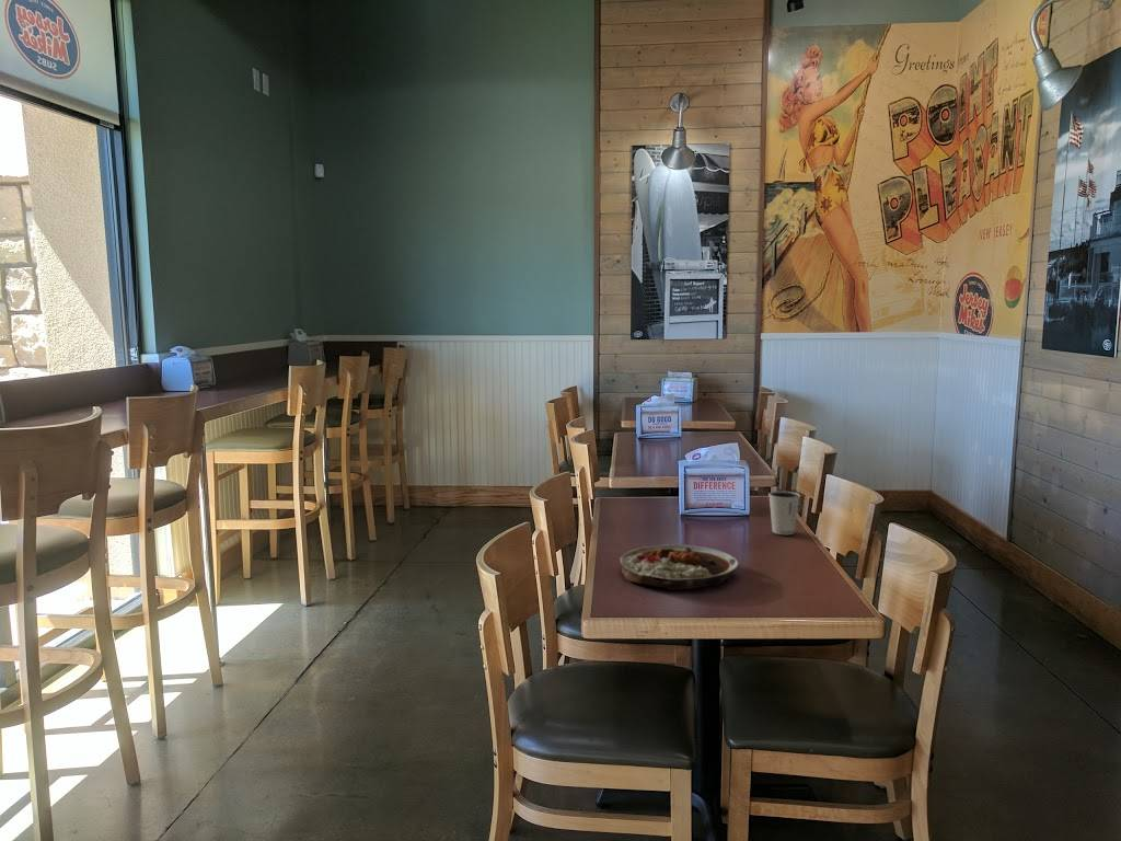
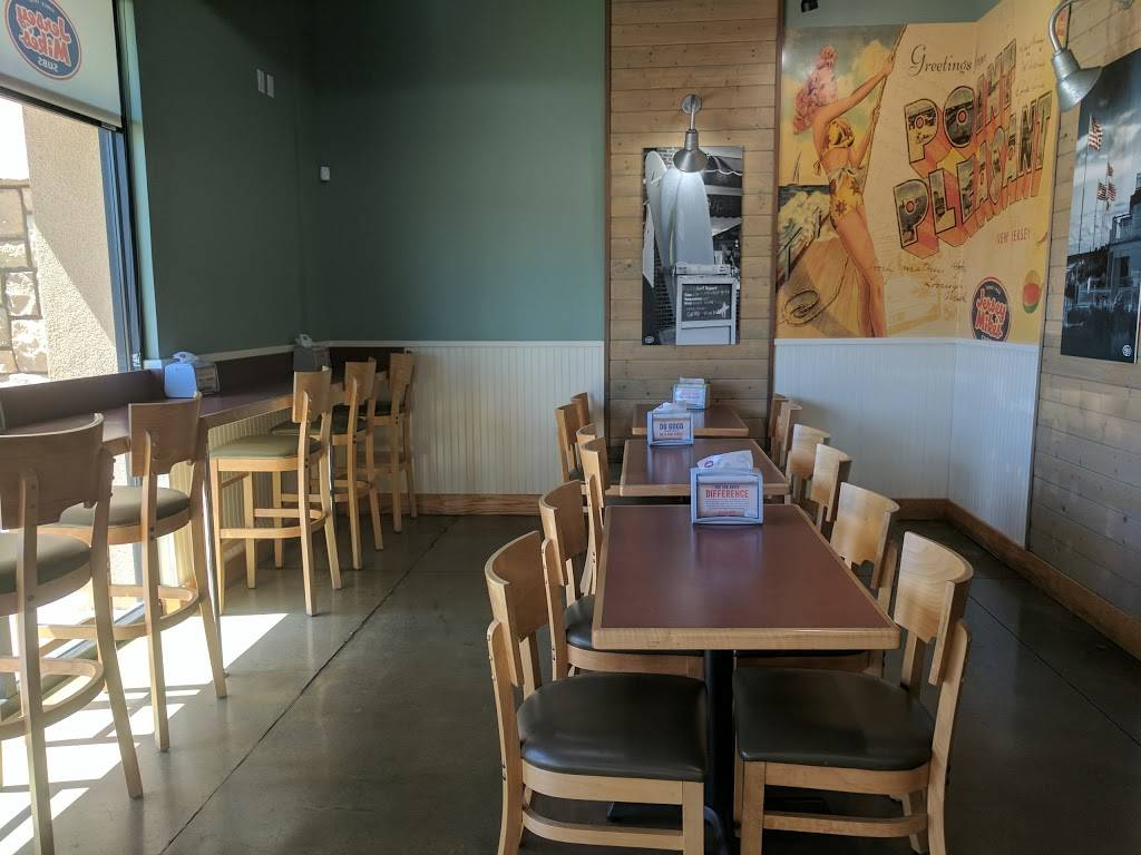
- dixie cup (784, 512)
- plate (678, 562)
